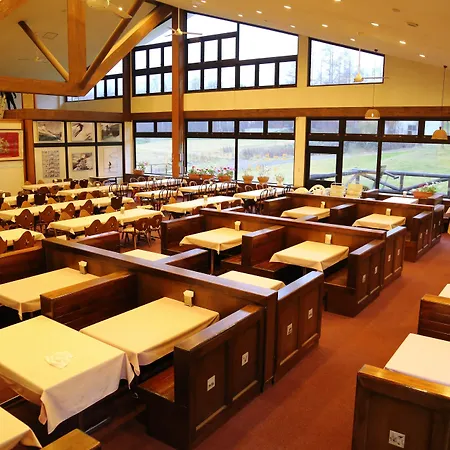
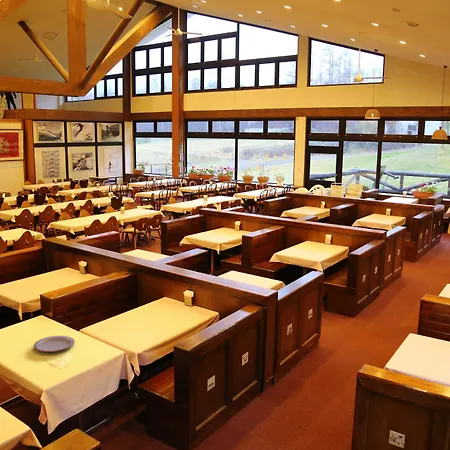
+ plate (54, 344)
